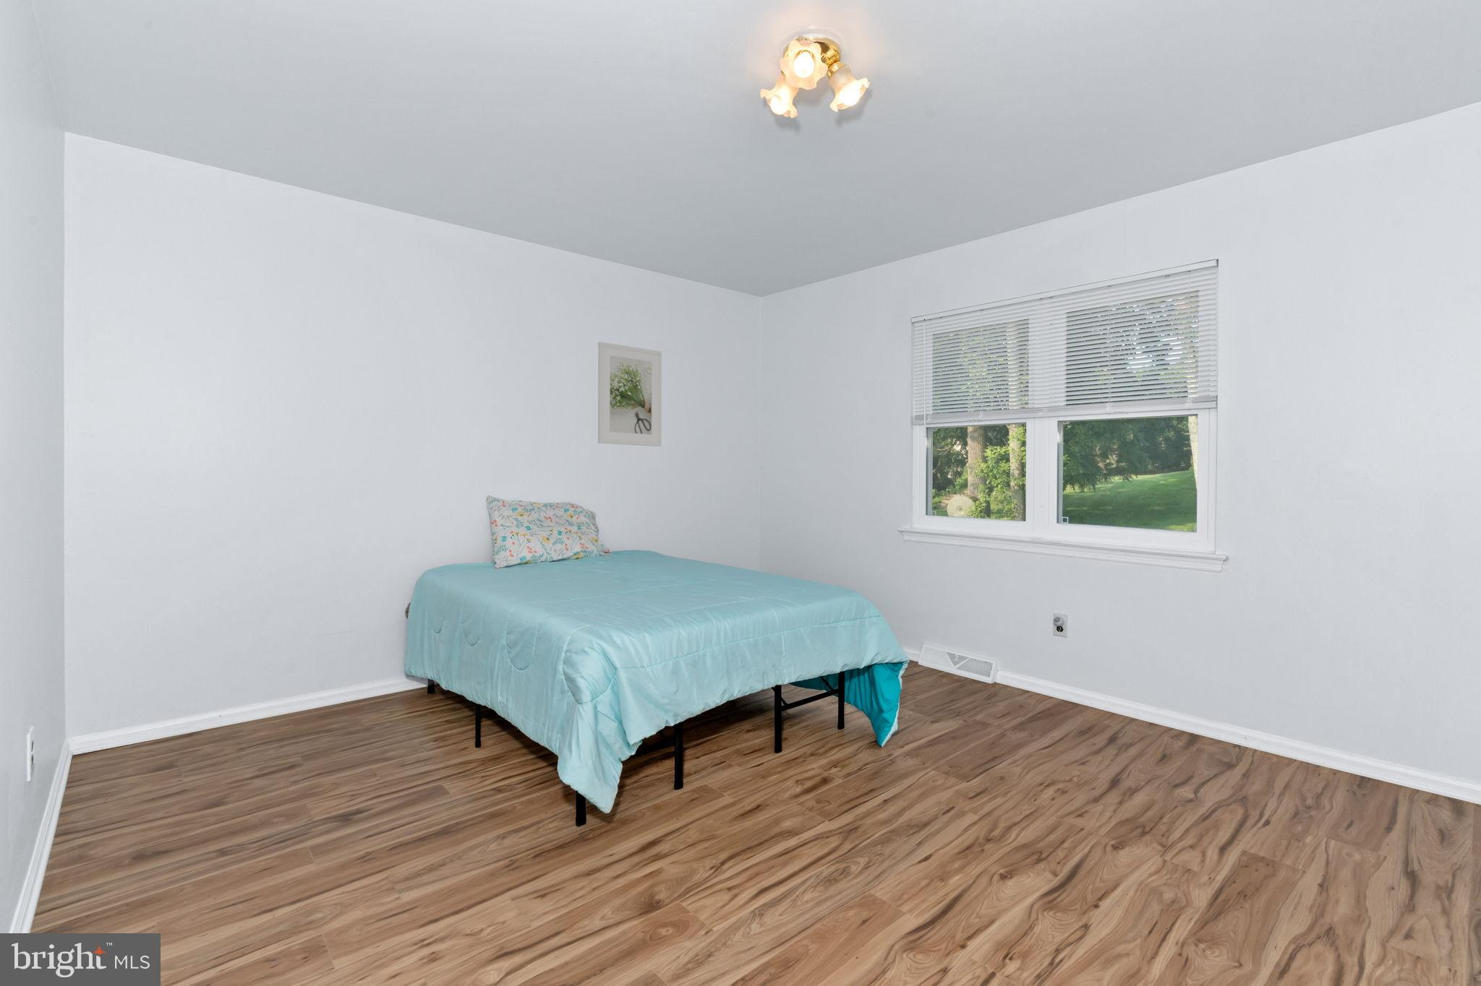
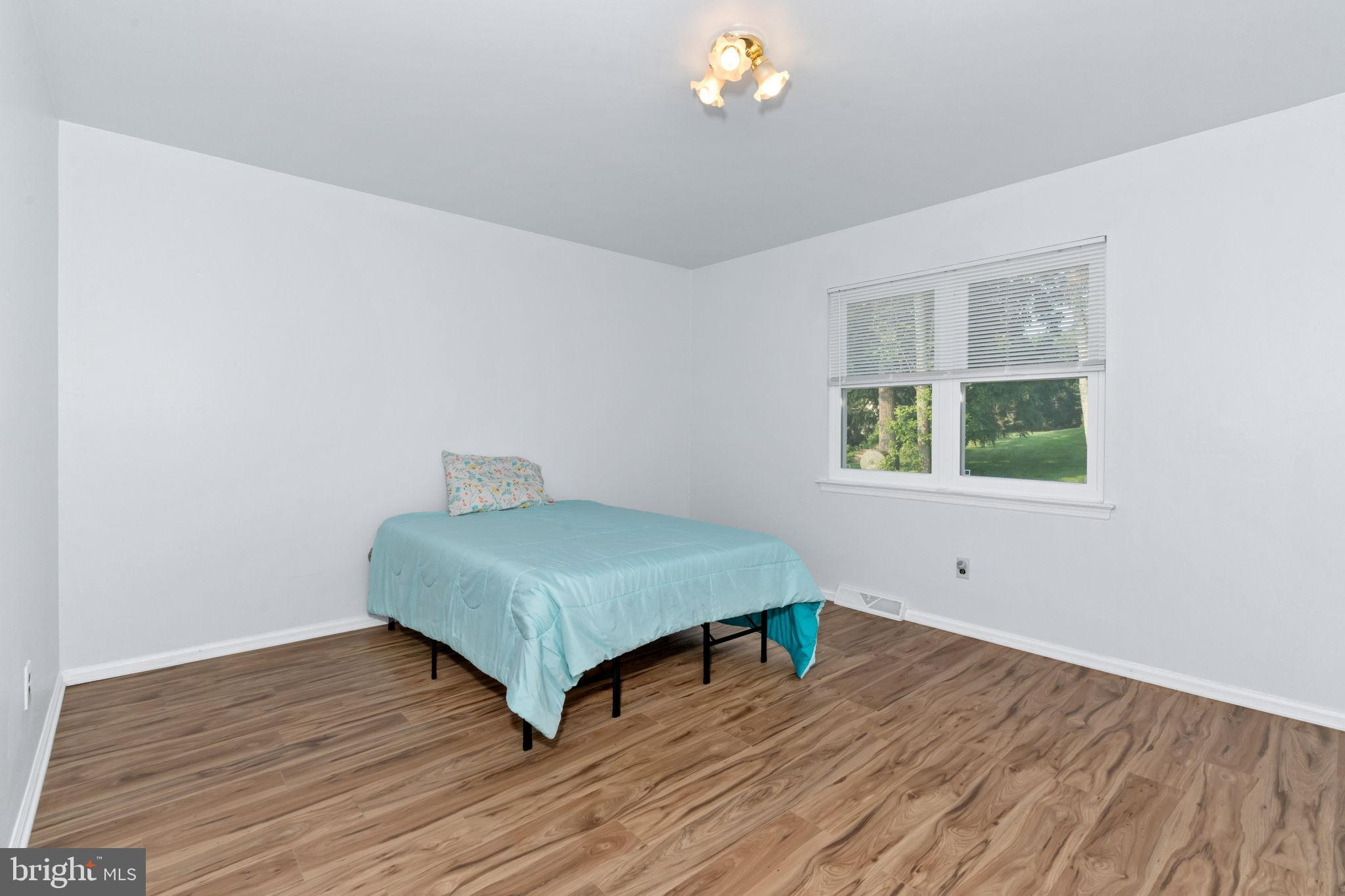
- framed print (631, 396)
